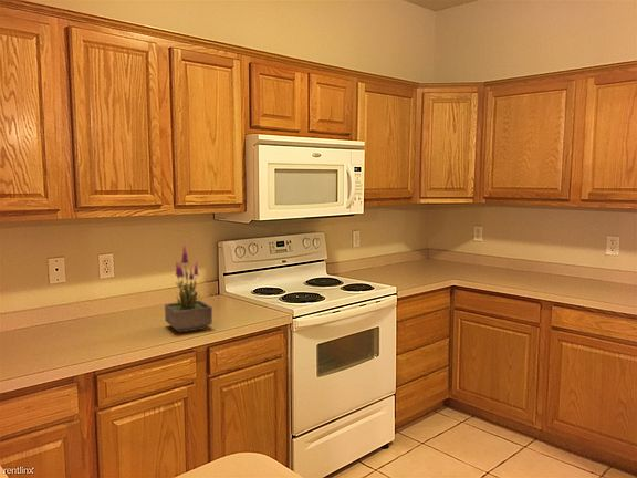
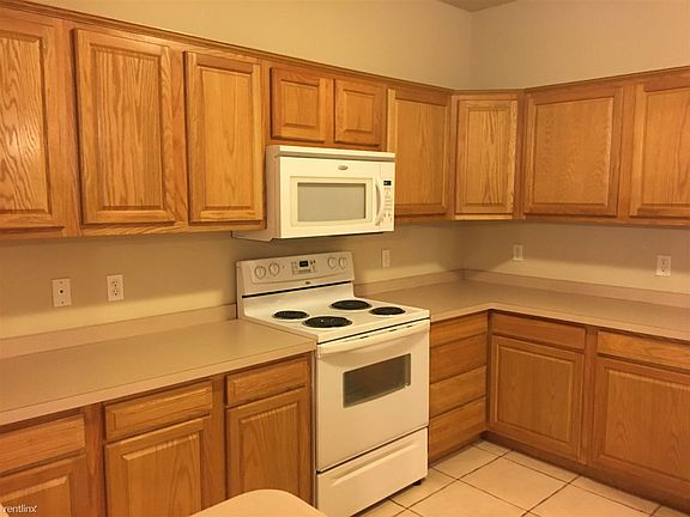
- potted plant (187, 284)
